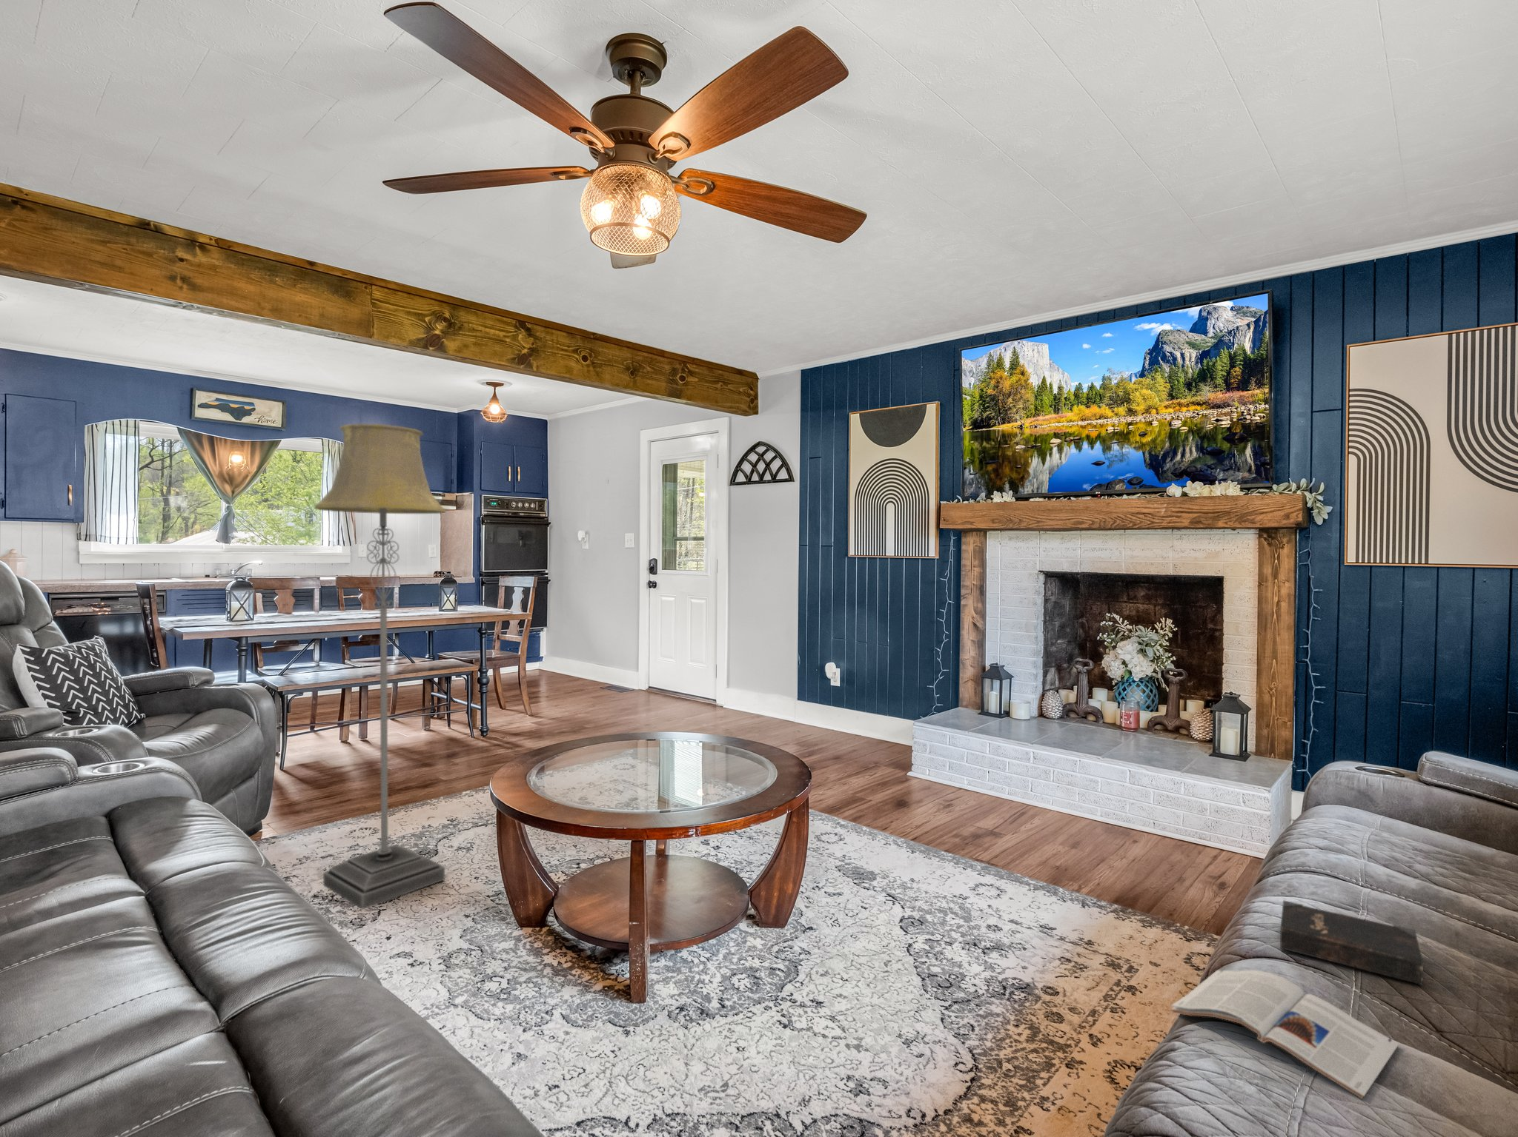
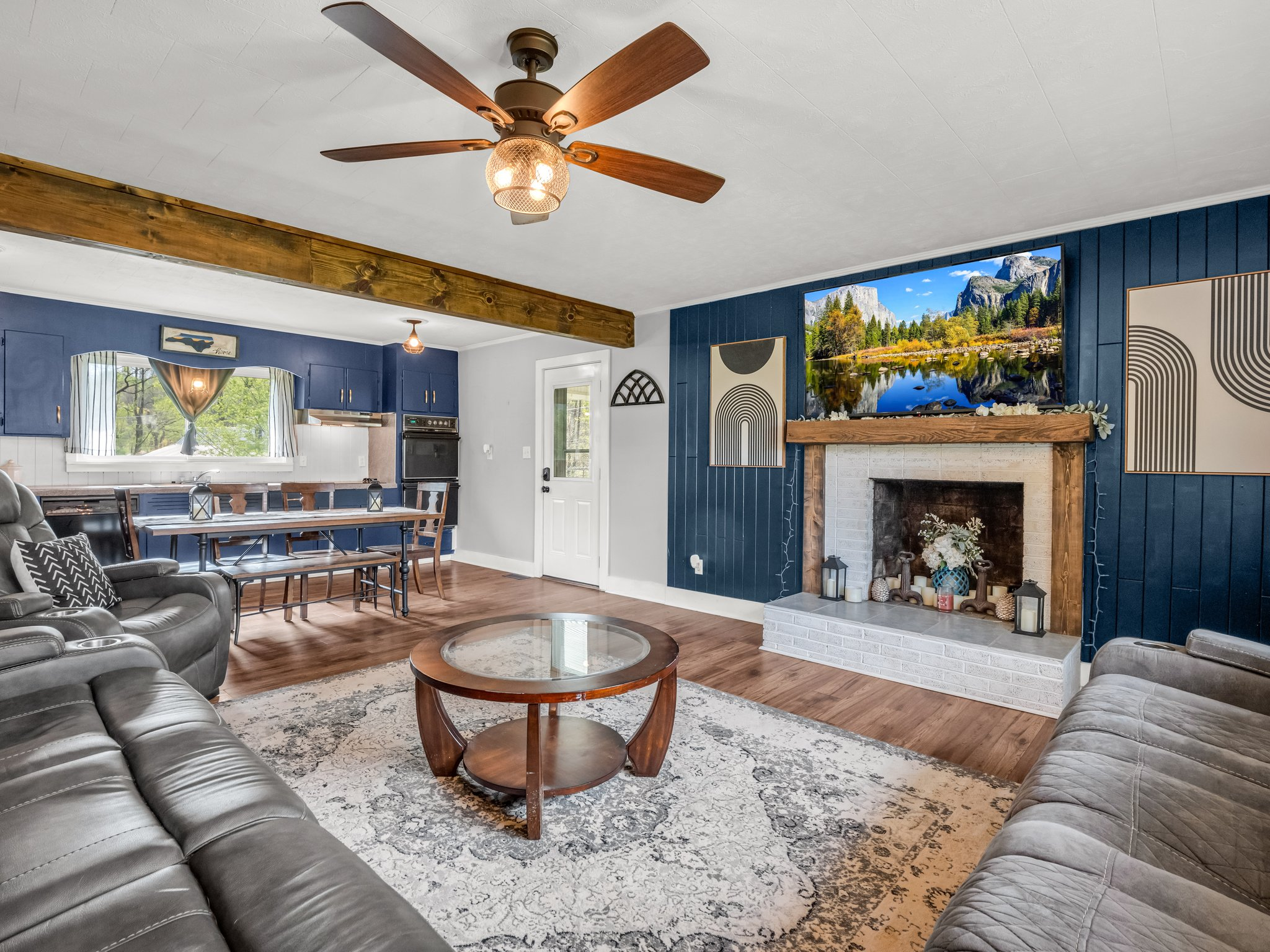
- magazine (1281, 1015)
- floor lamp (384, 657)
- hardback book (1347, 940)
